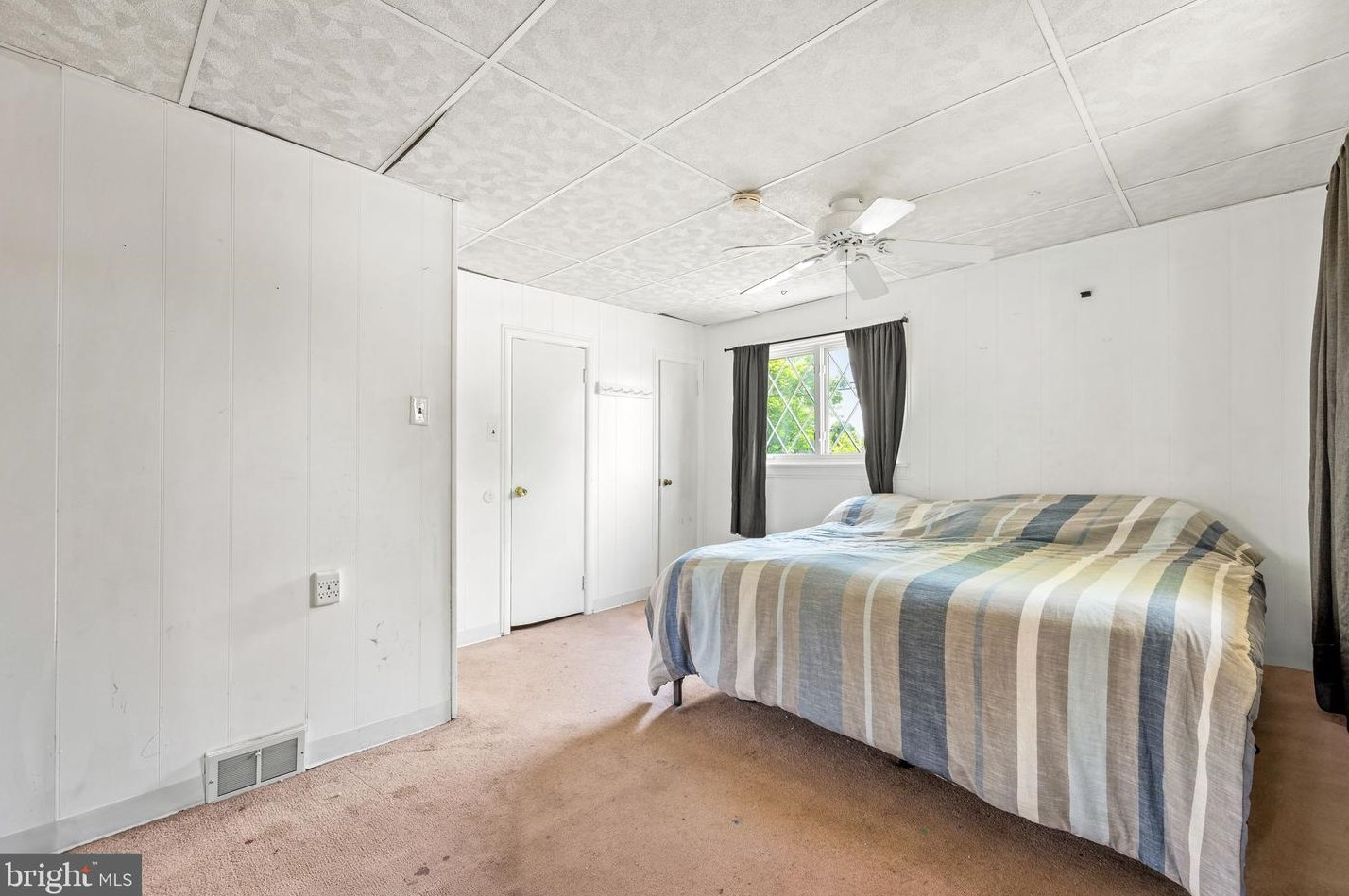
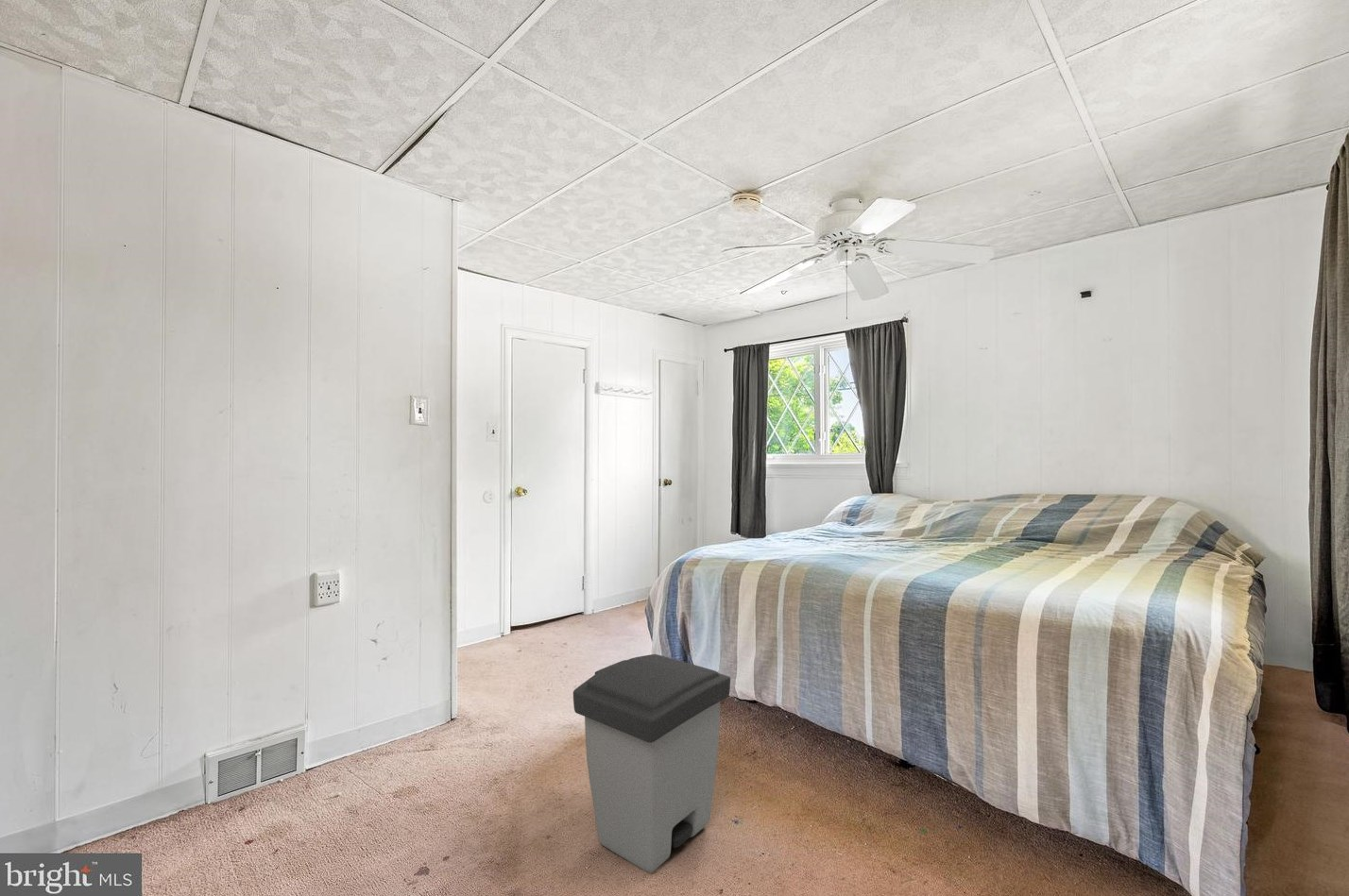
+ trash can (652, 752)
